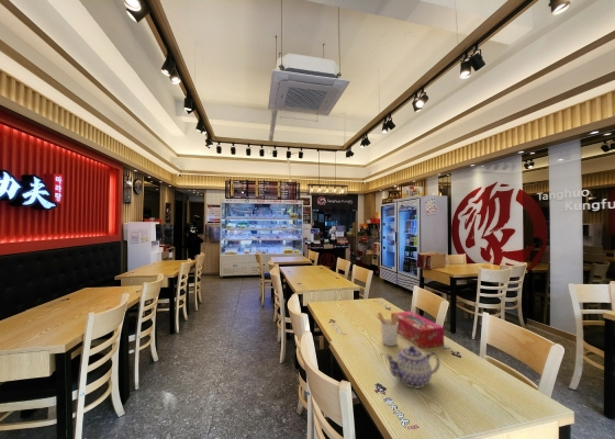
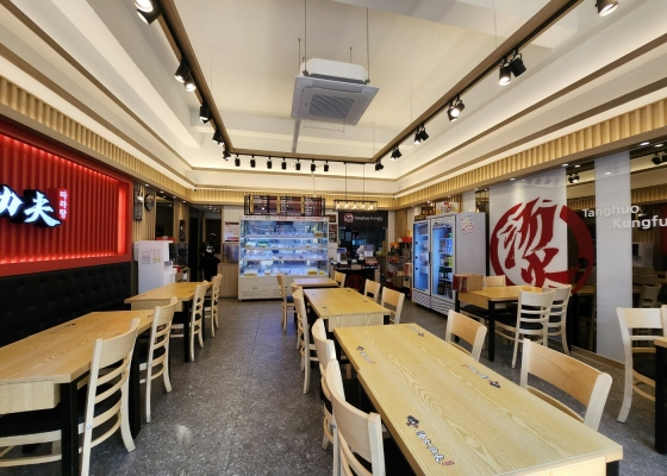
- utensil holder (385, 327)
- teapot (412, 363)
- tissue box (415, 327)
